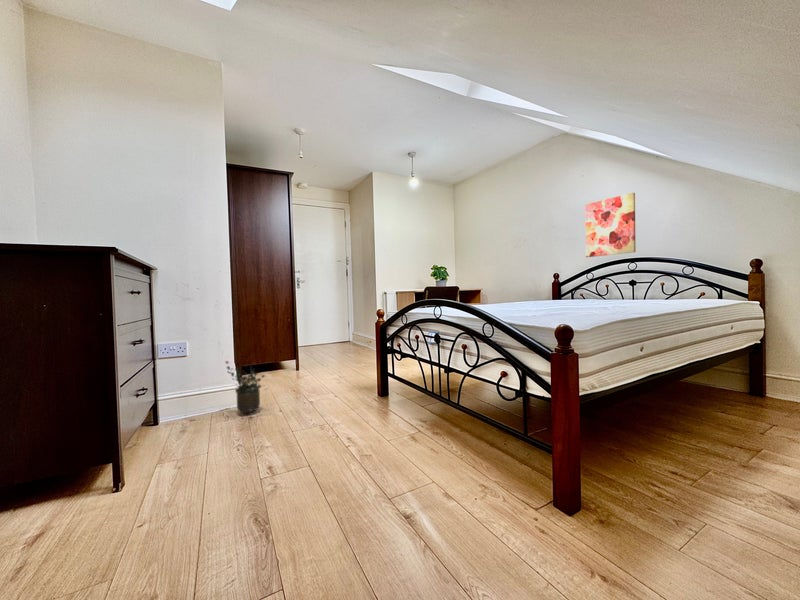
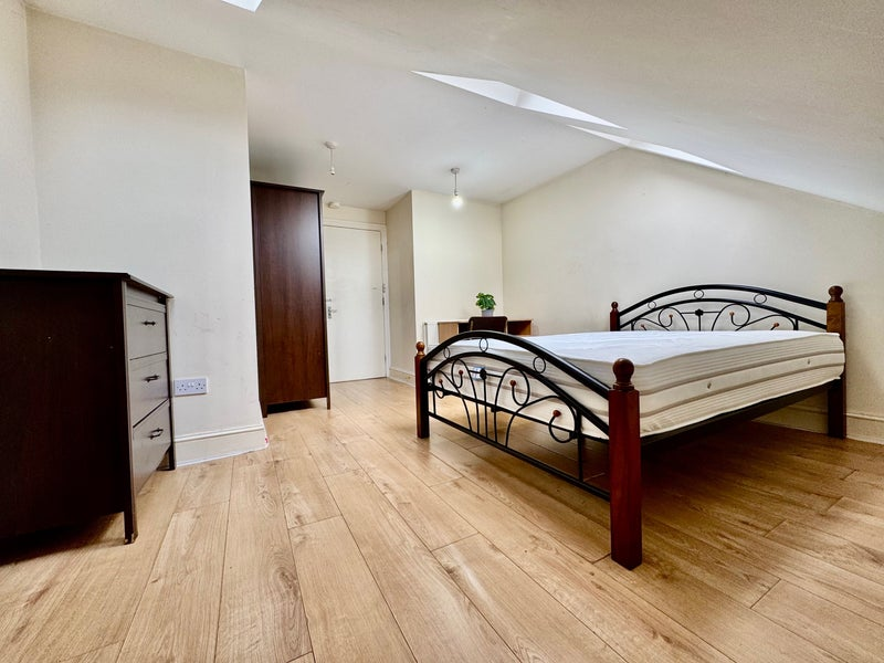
- wall art (609, 227)
- potted plant (245, 385)
